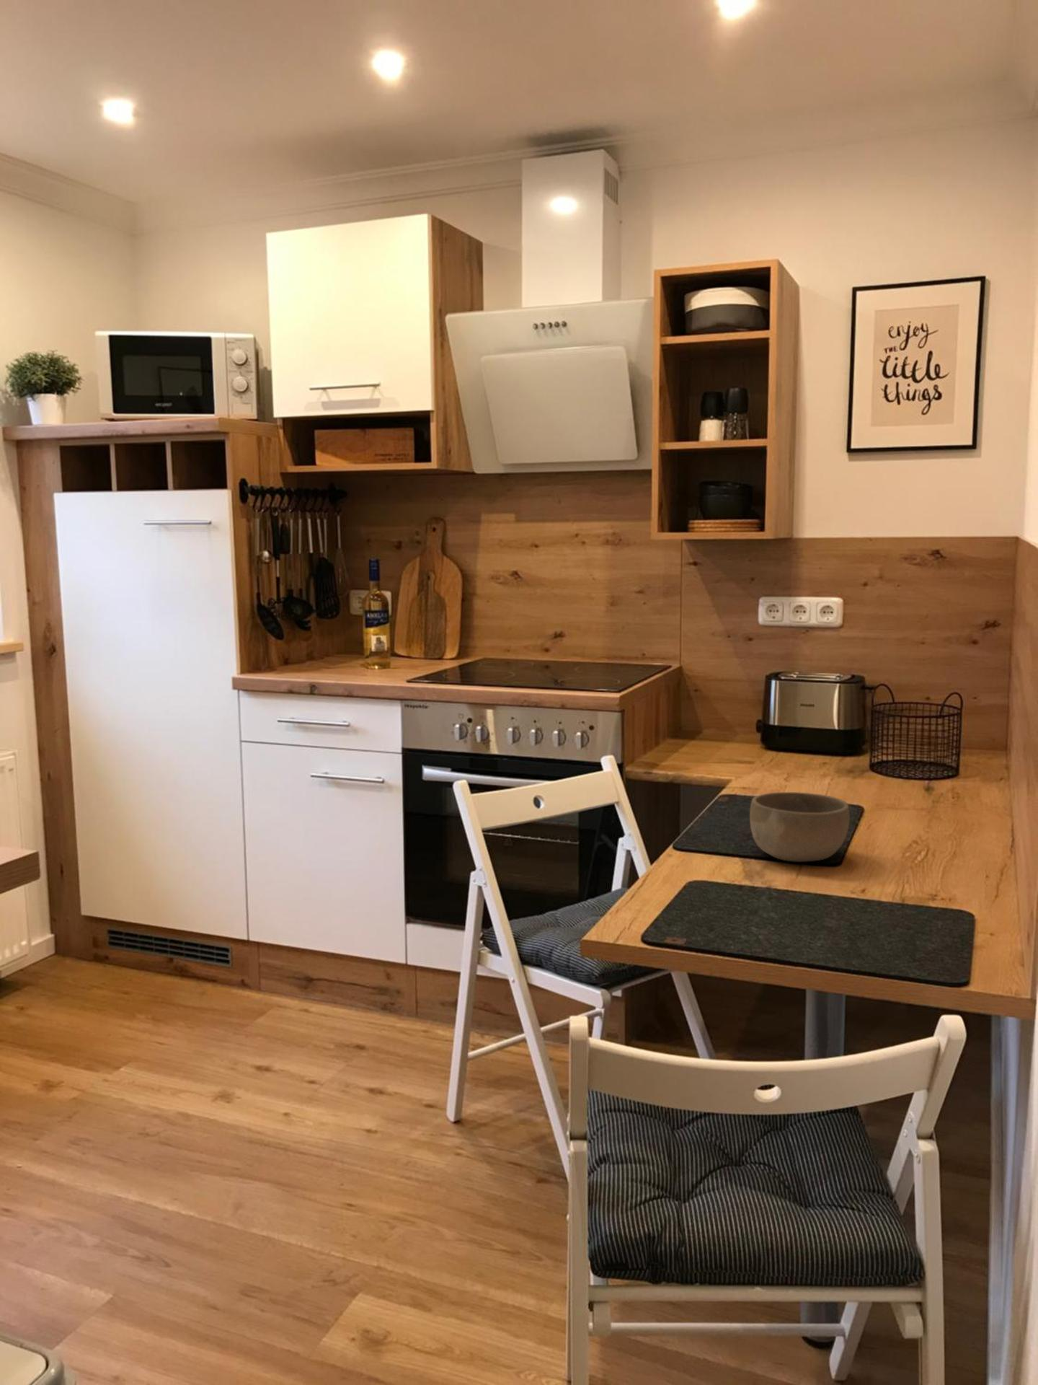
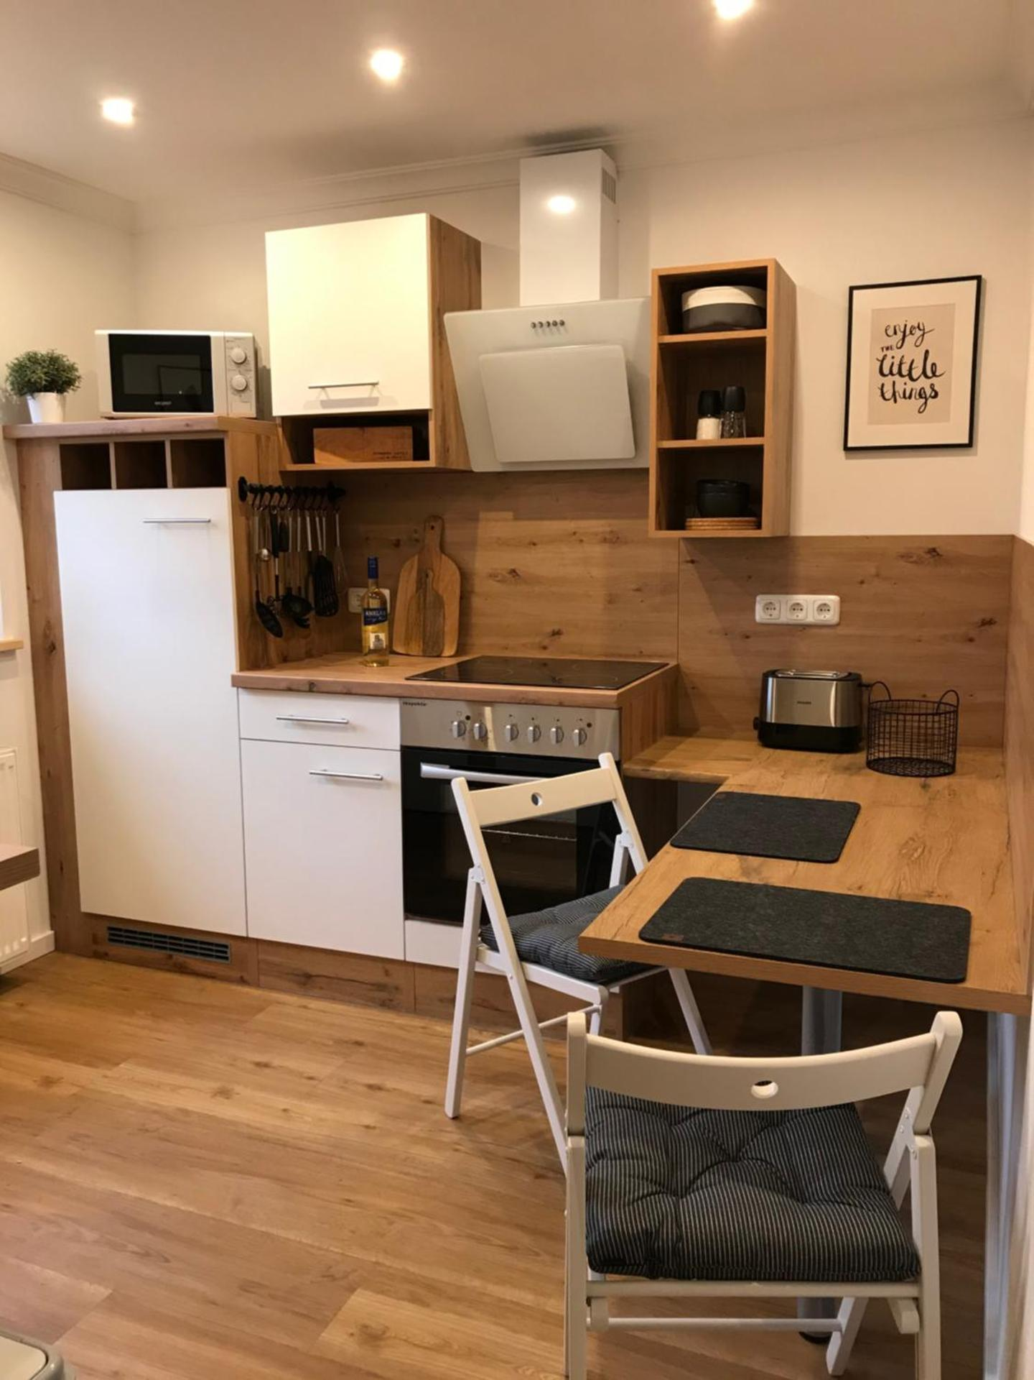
- bowl (798, 828)
